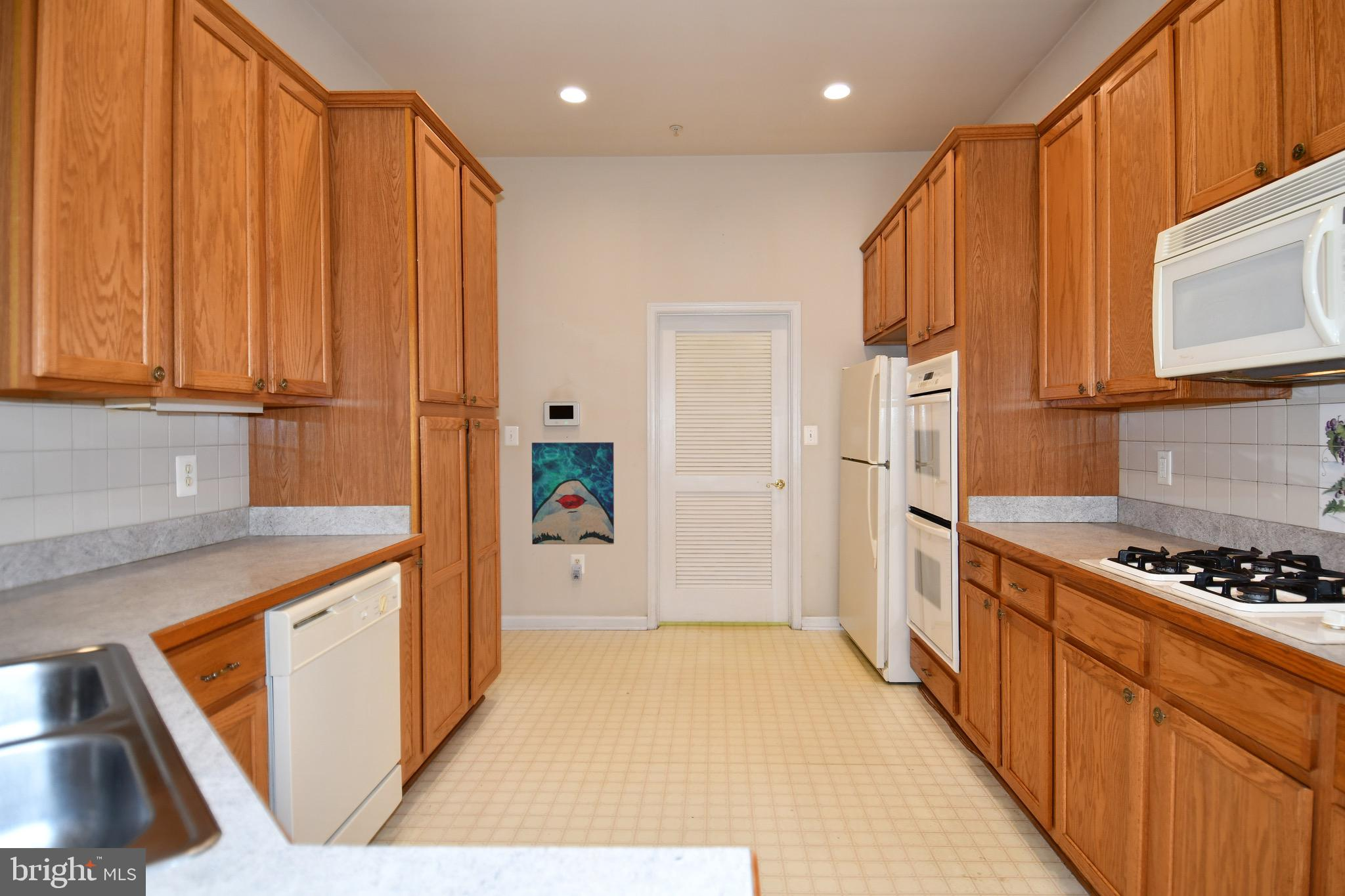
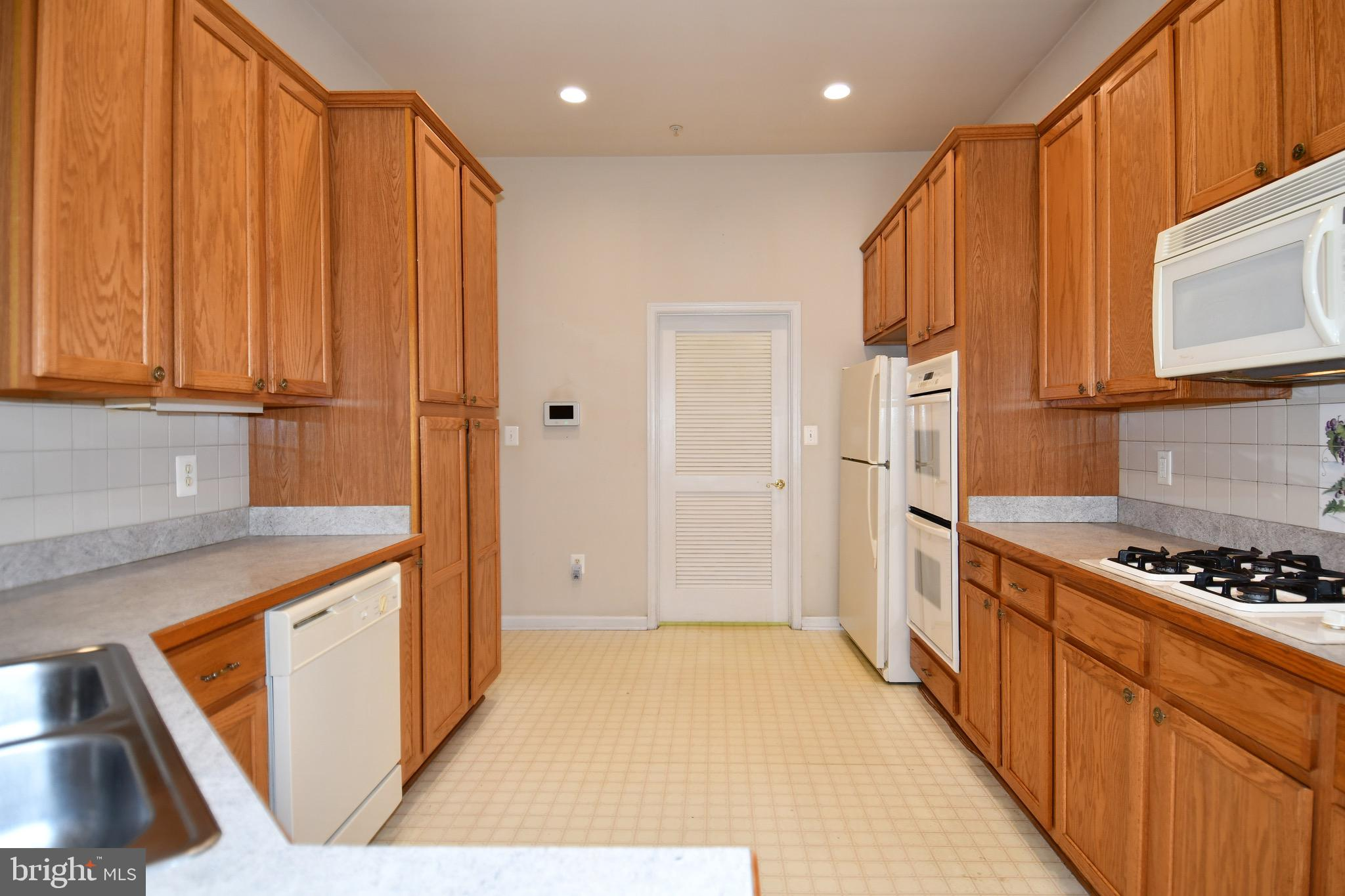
- wall art (573, 493)
